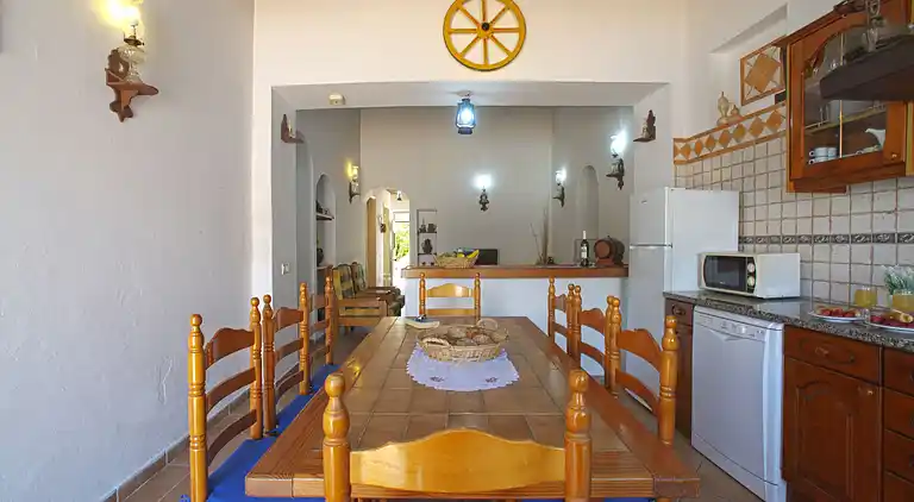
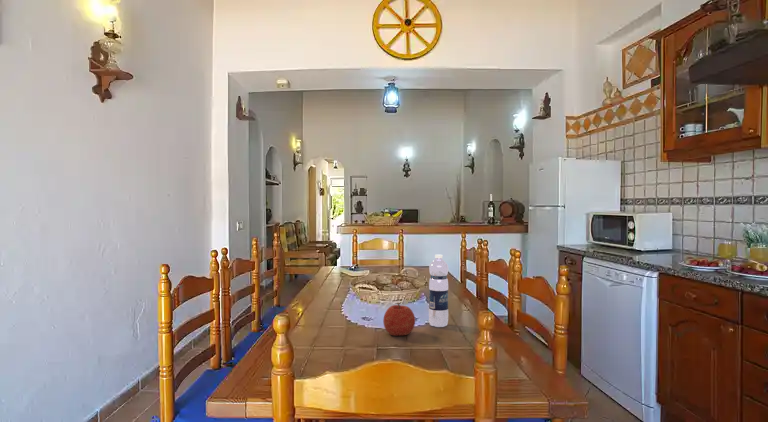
+ fruit (398, 317)
+ water bottle (438, 290)
